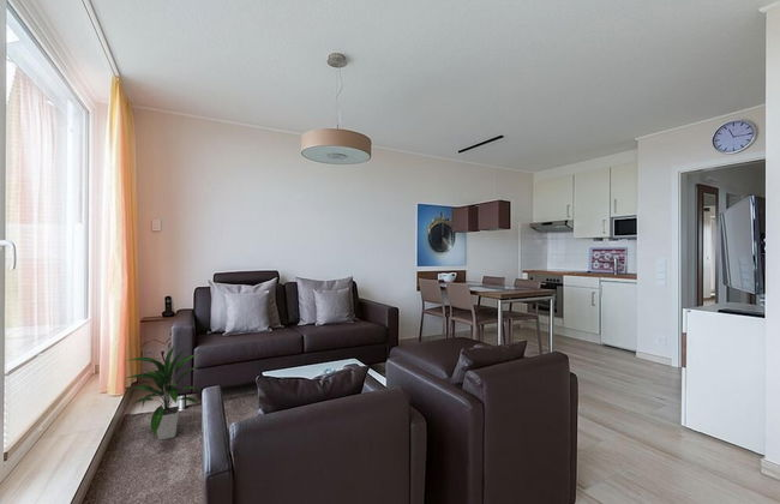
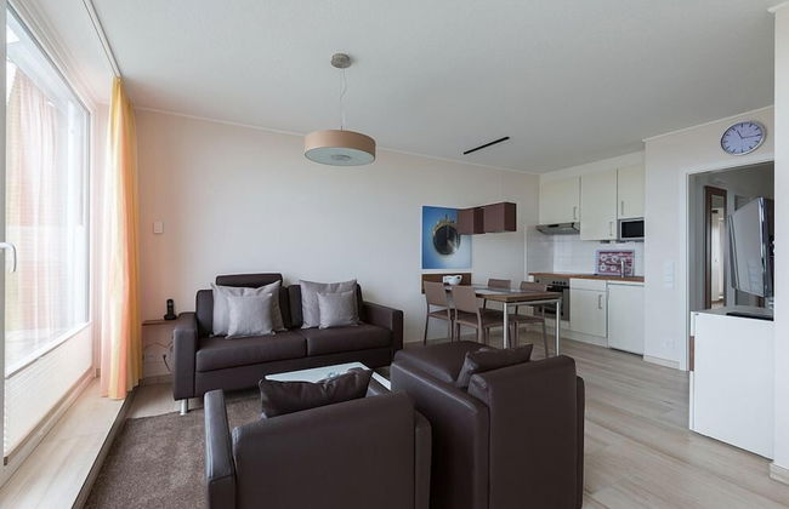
- indoor plant (164, 391)
